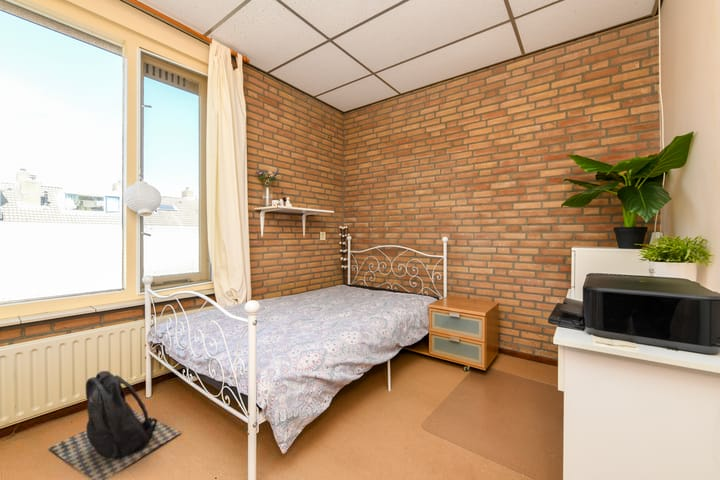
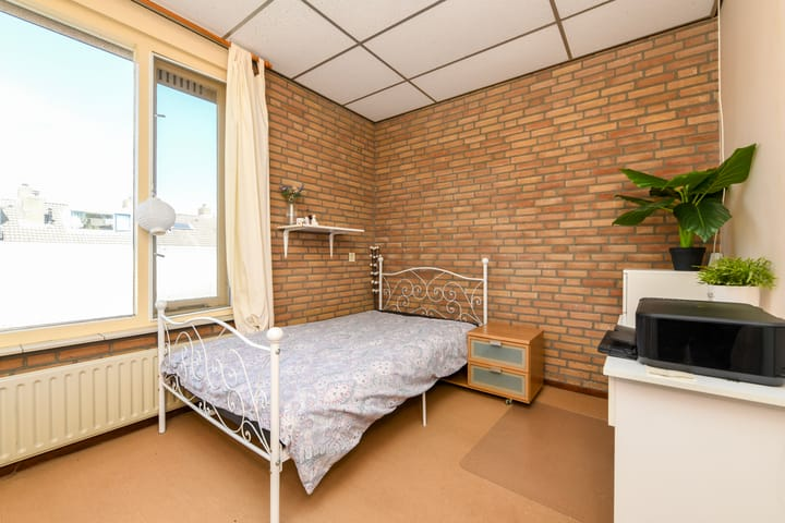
- backpack (117, 402)
